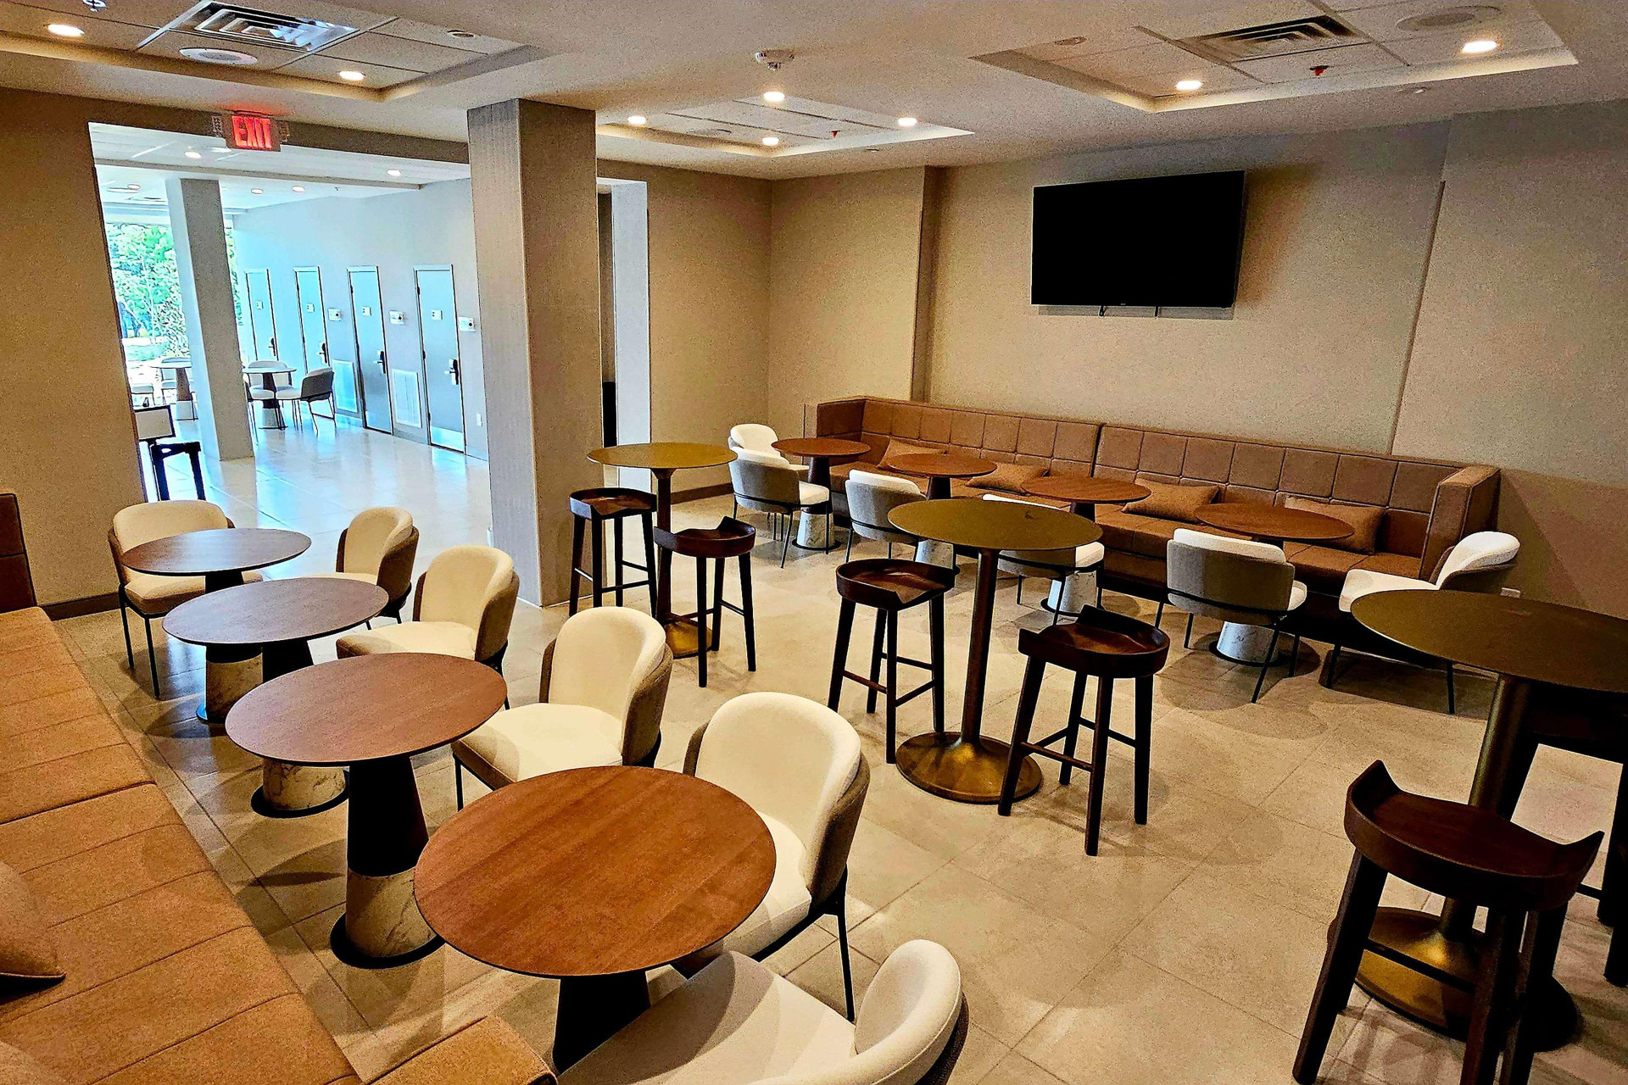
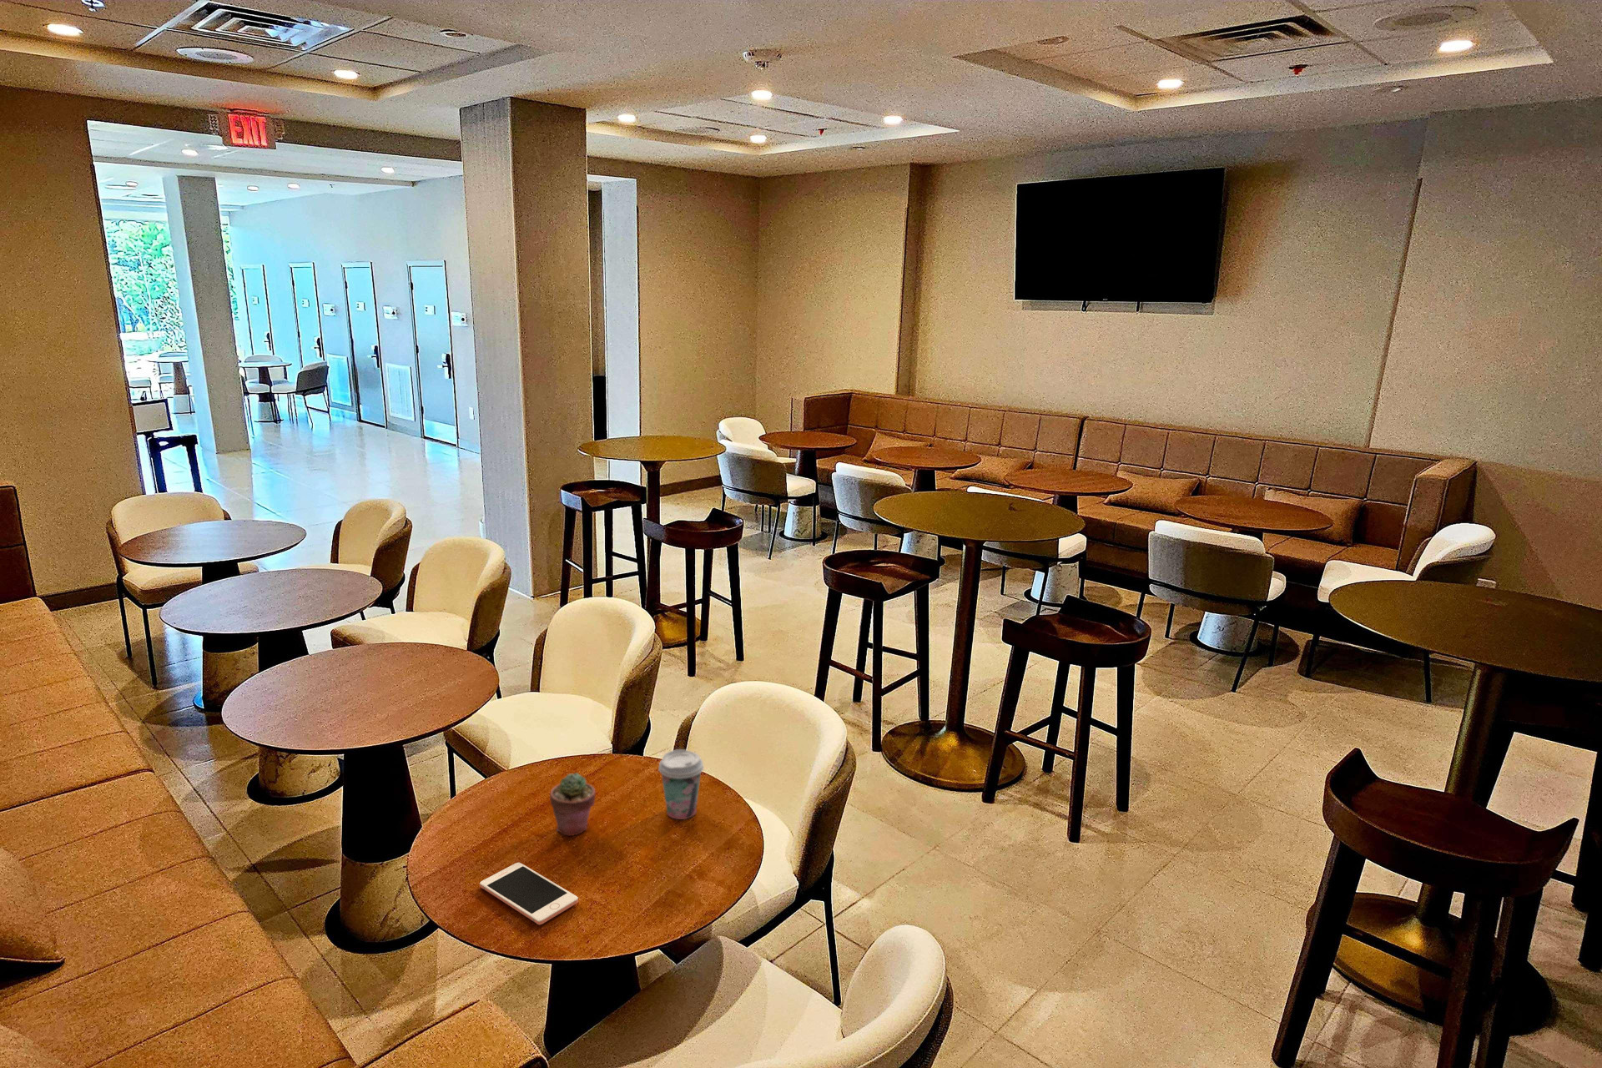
+ coffee cup (681, 784)
+ cell phone (528, 892)
+ potted succulent (572, 802)
